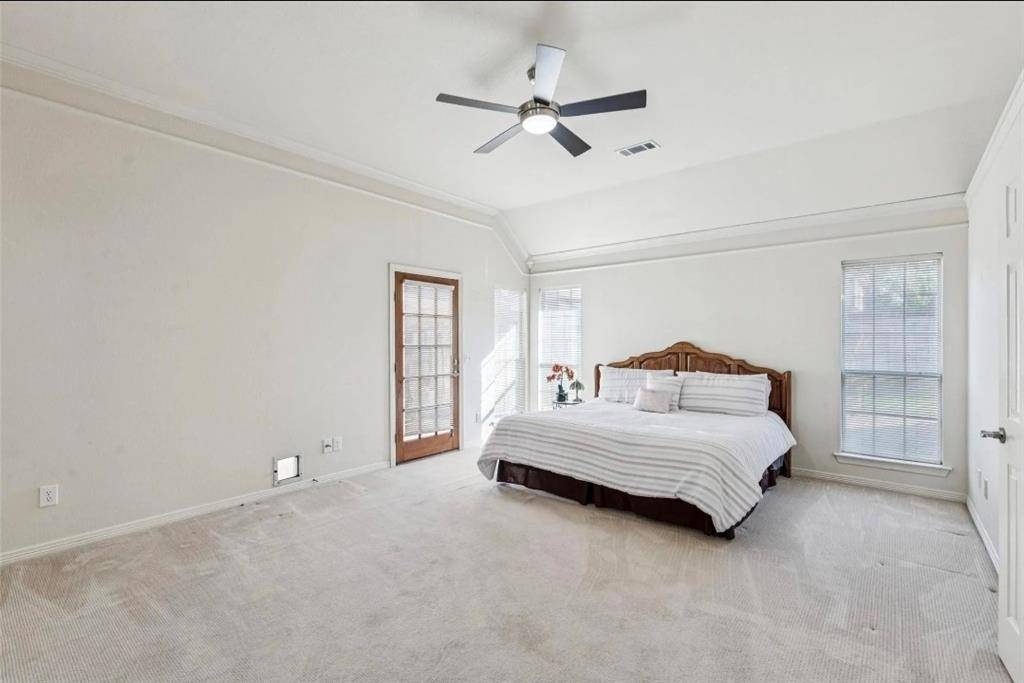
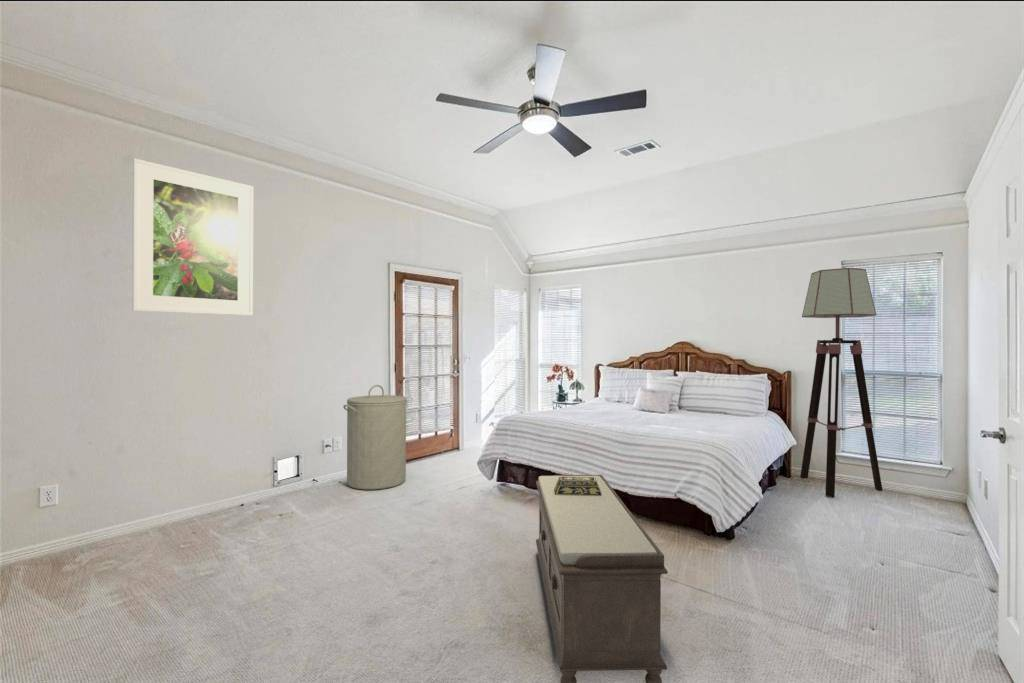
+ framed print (197, 243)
+ laundry hamper (377, 433)
+ bench (585, 556)
+ decorative box (577, 485)
+ floor lamp (836, 378)
